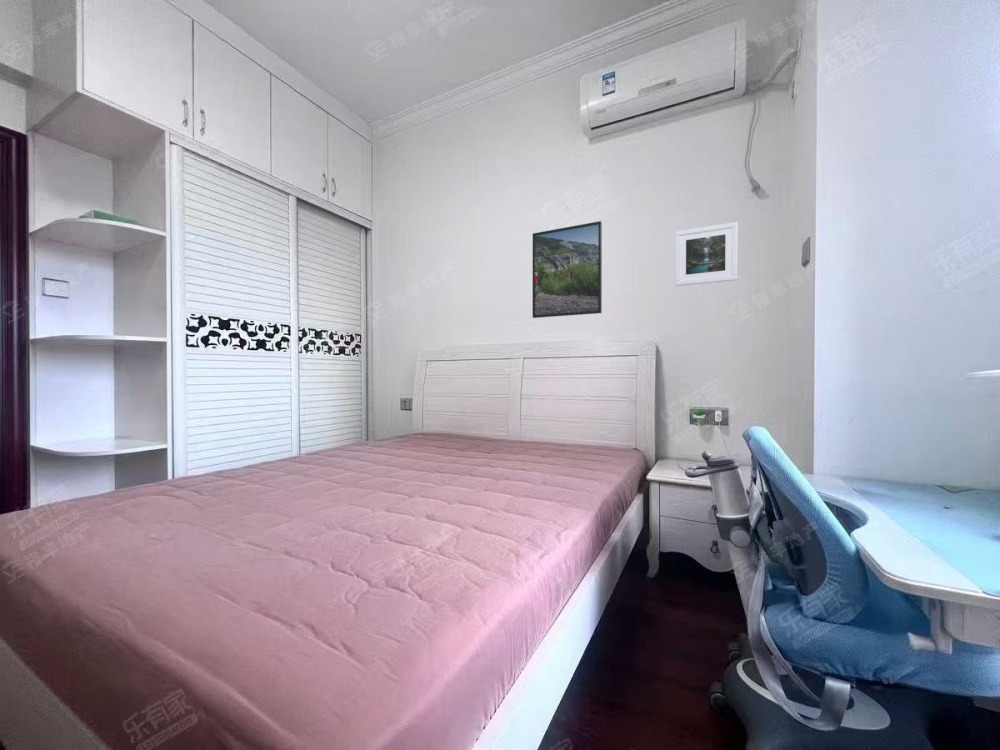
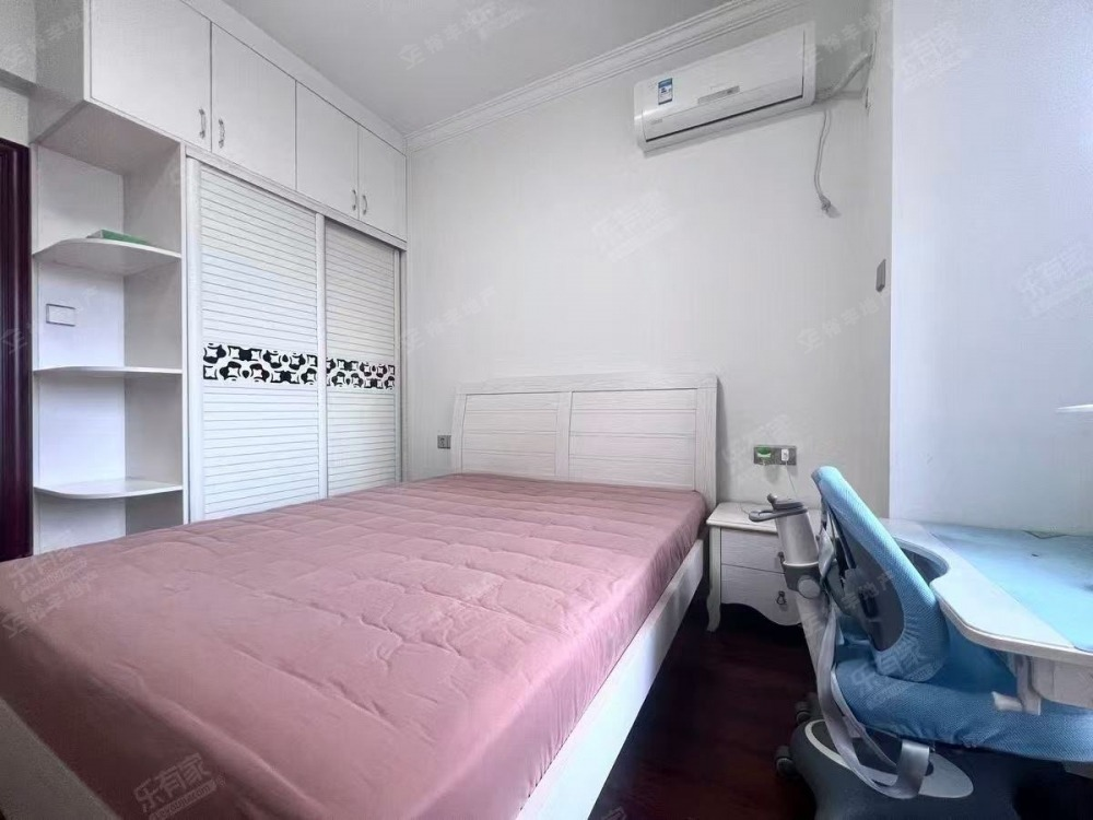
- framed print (565, 271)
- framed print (705, 255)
